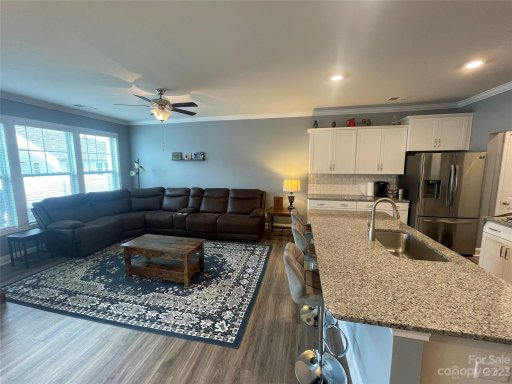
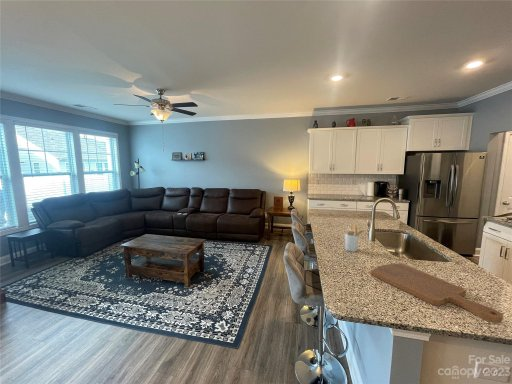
+ utensil holder (355, 238)
+ cutting board (420, 283)
